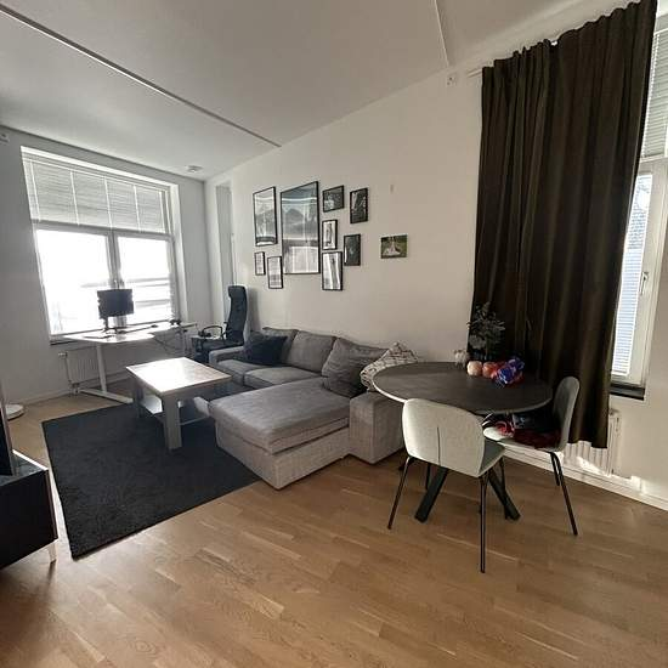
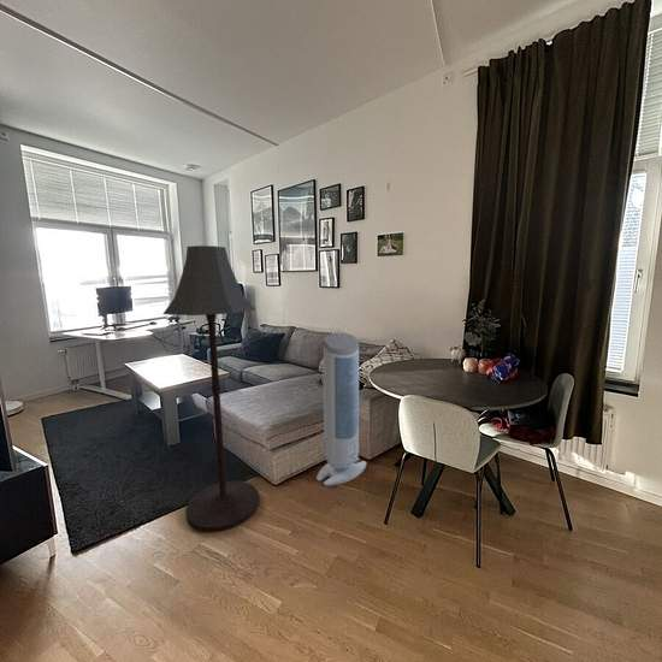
+ air purifier (341, 404)
+ floor lamp (215, 384)
